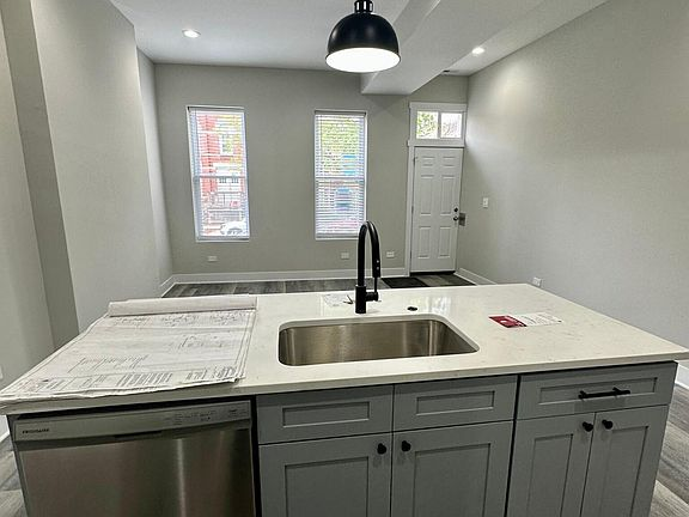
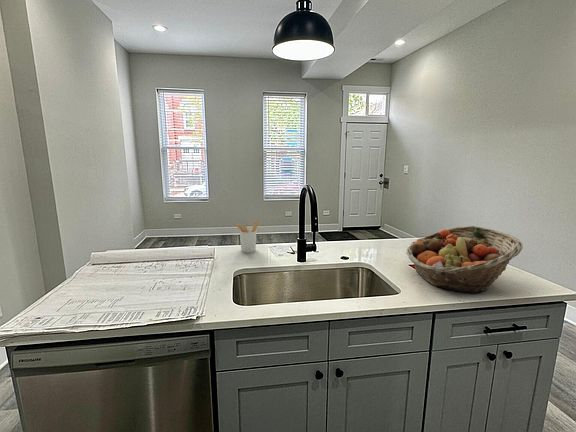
+ utensil holder (246, 236)
+ fruit basket (457, 254)
